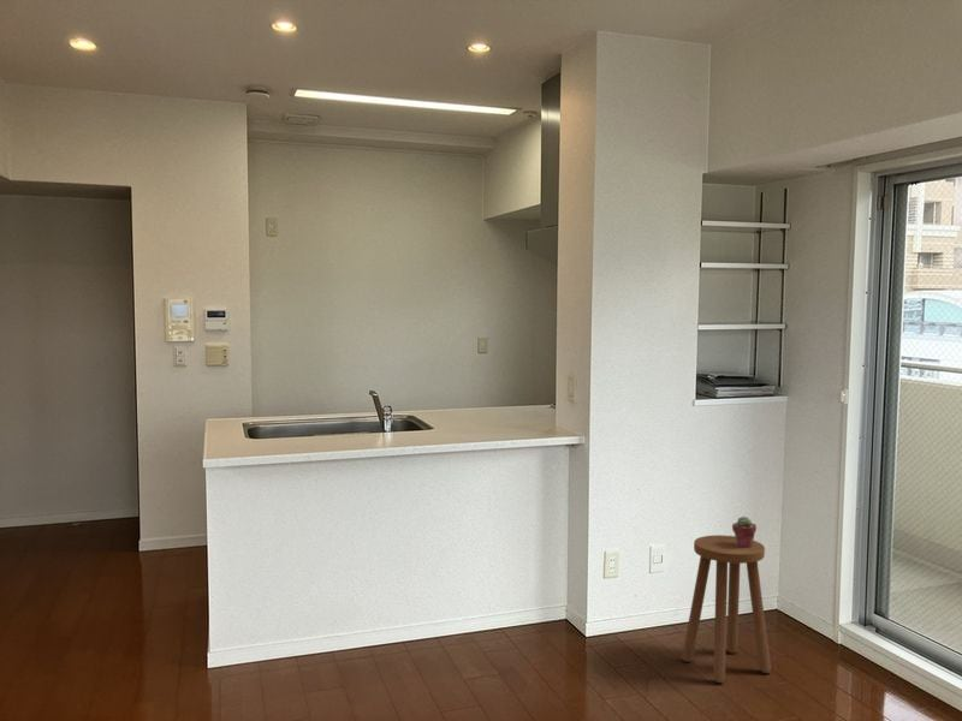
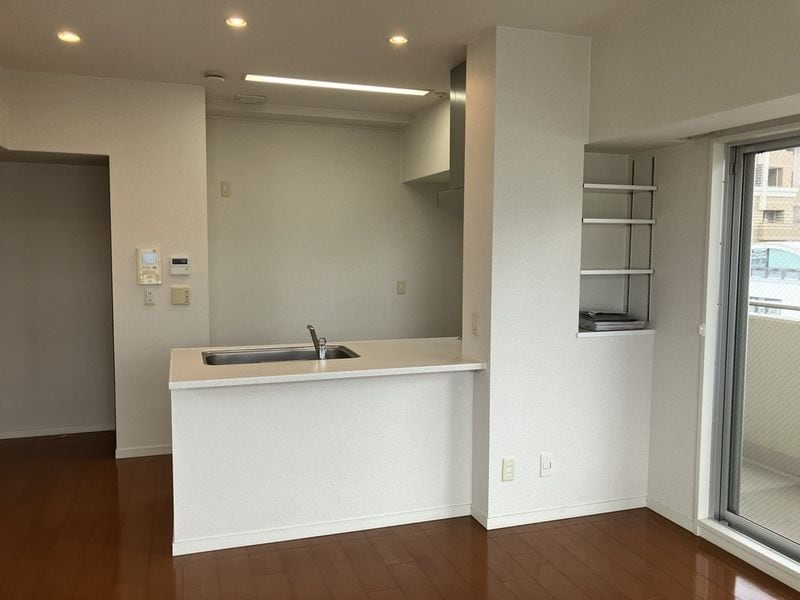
- stool (728, 606)
- potted succulent (743, 530)
